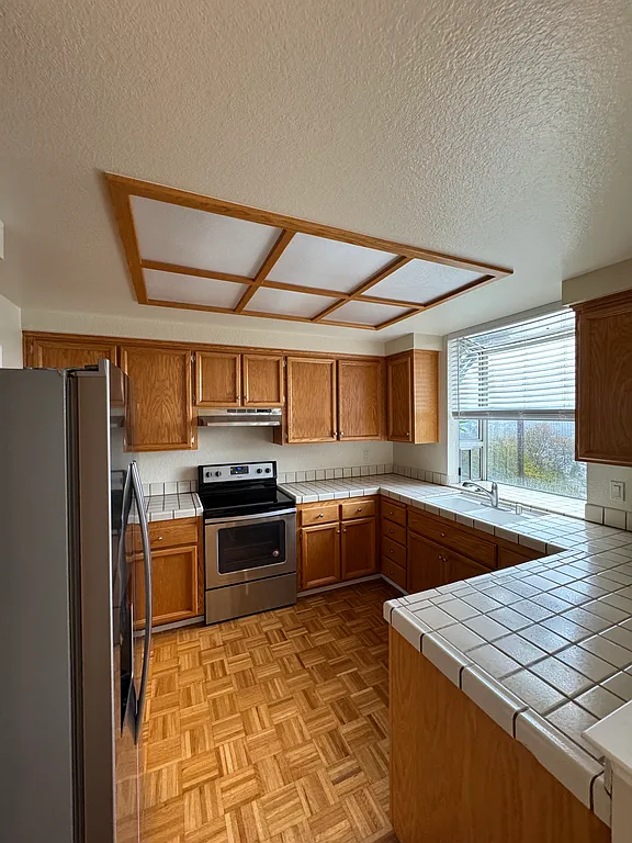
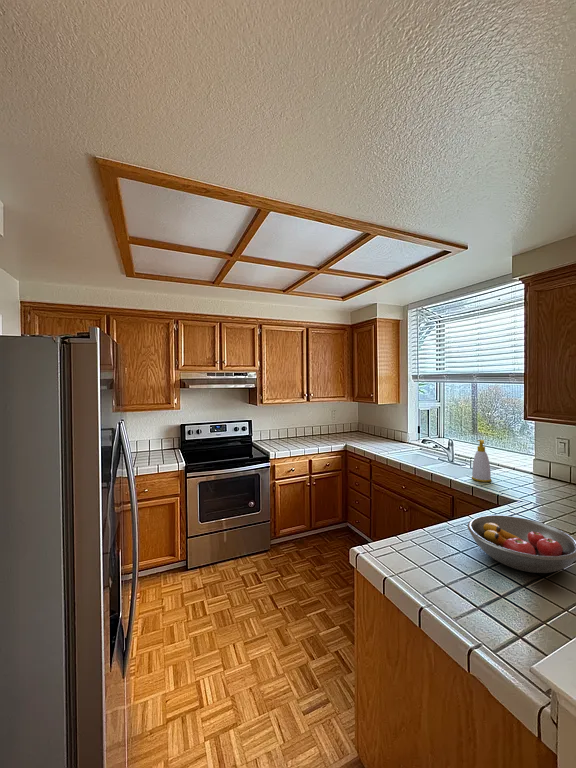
+ soap bottle (481, 459)
+ fruit bowl (520, 543)
